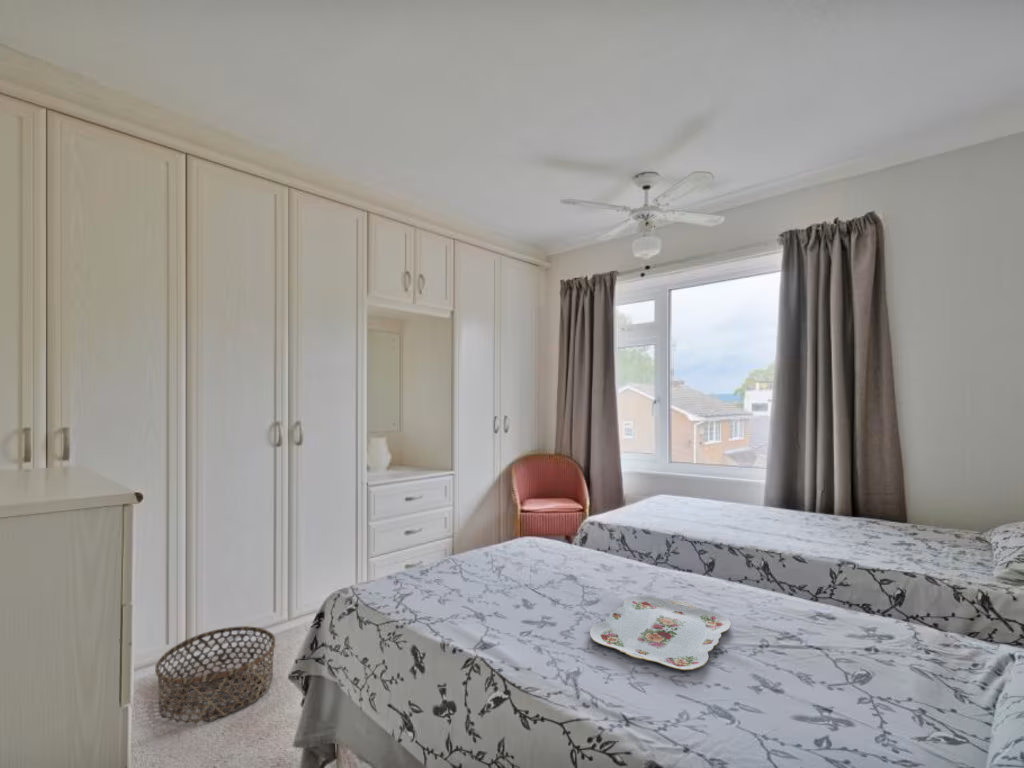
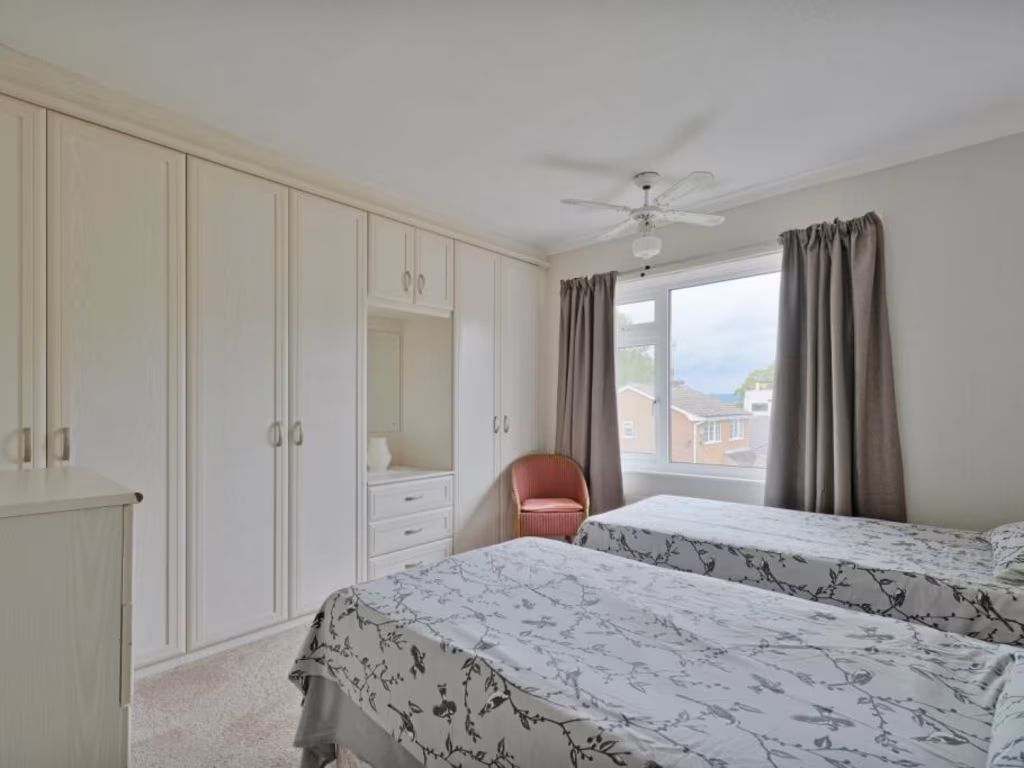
- serving tray (661, 629)
- basket (217, 671)
